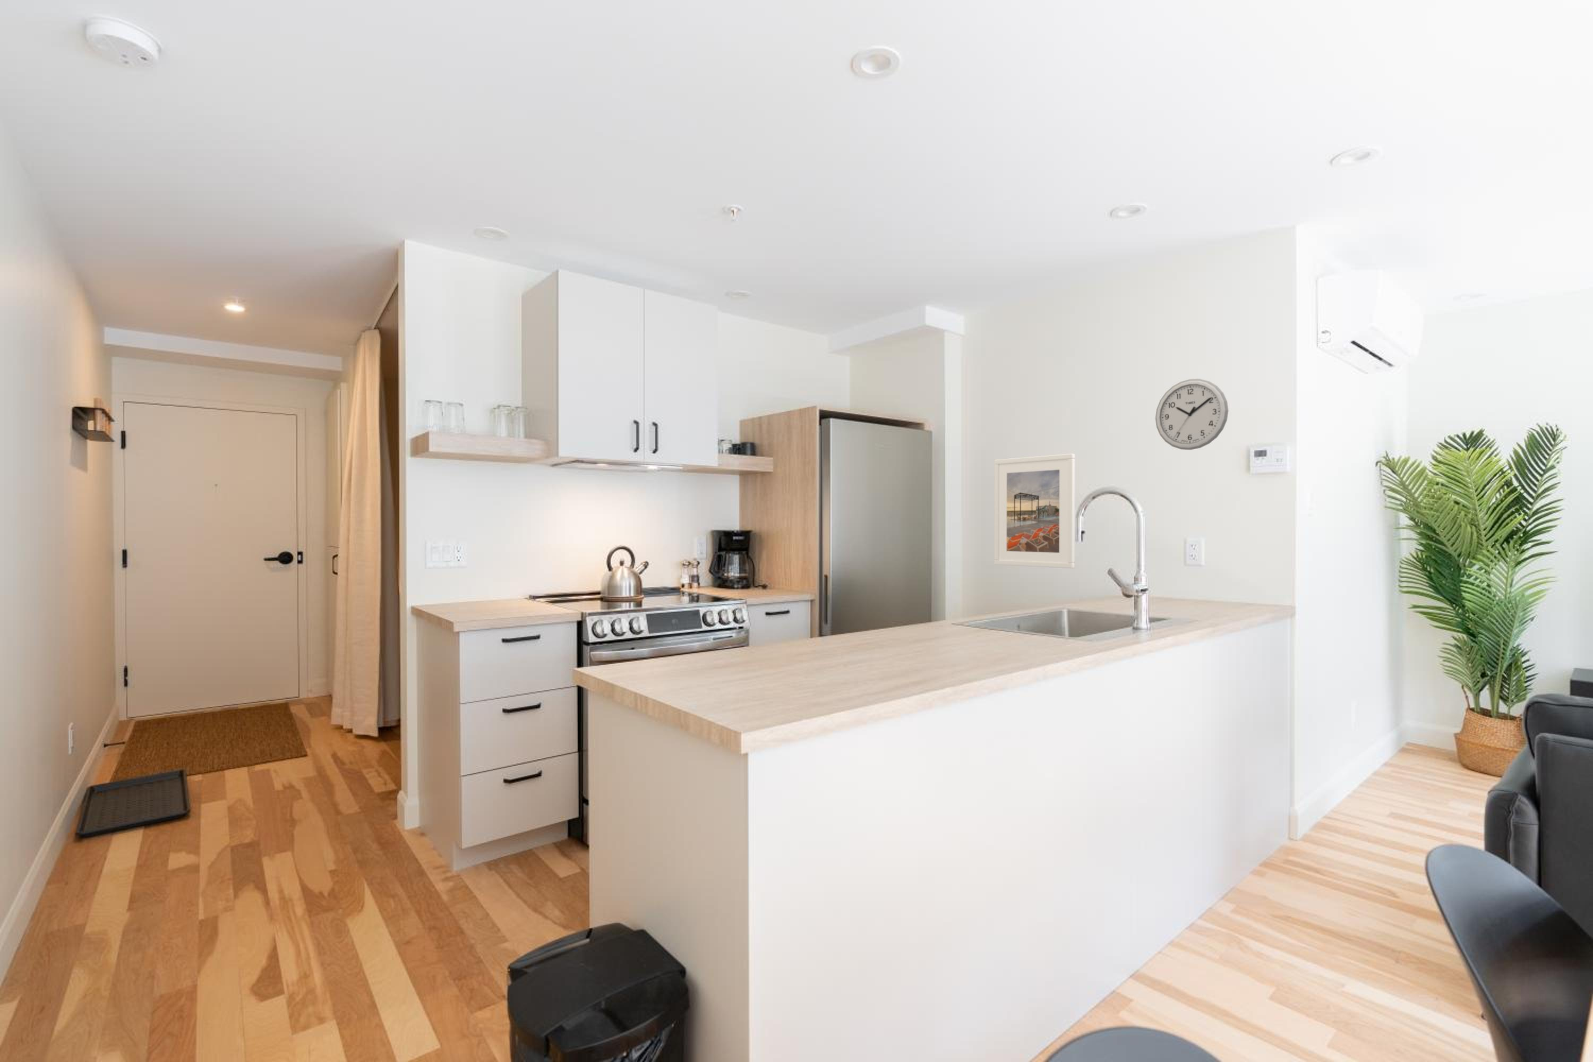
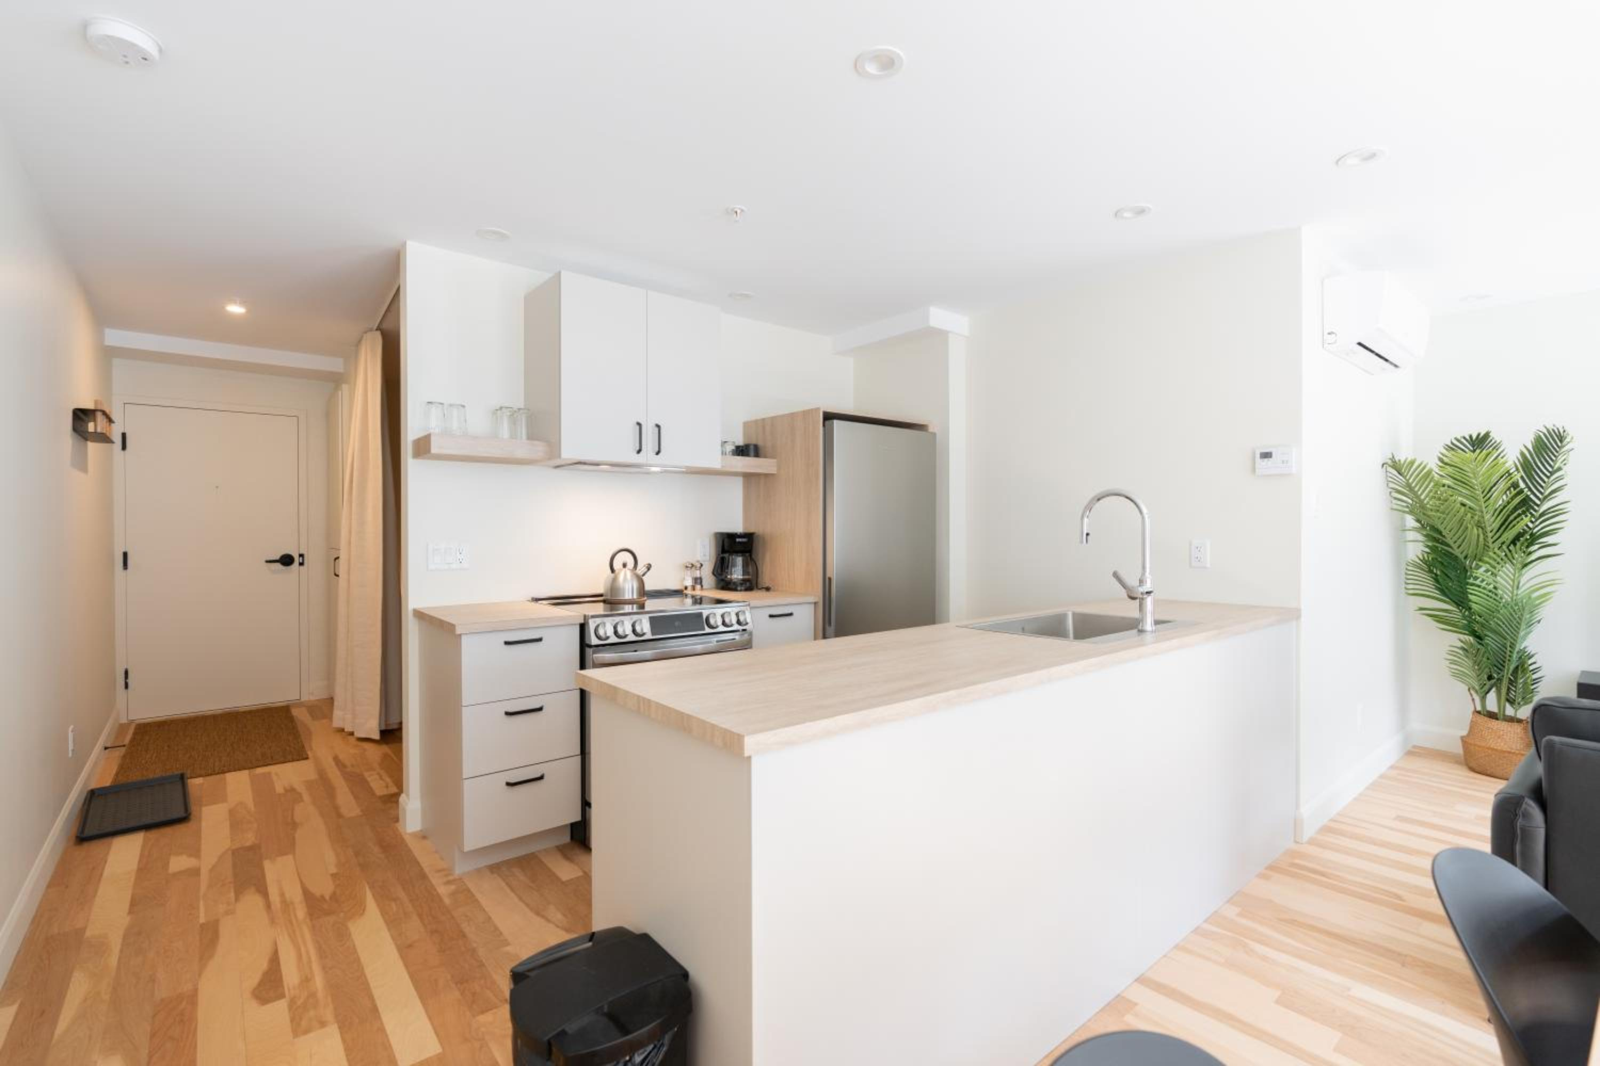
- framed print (1032, 511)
- wall clock (1190, 414)
